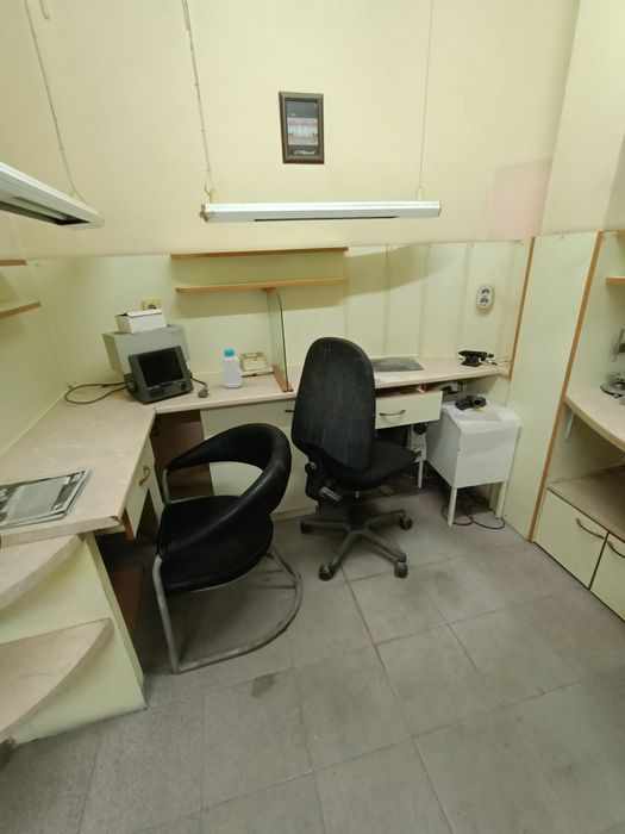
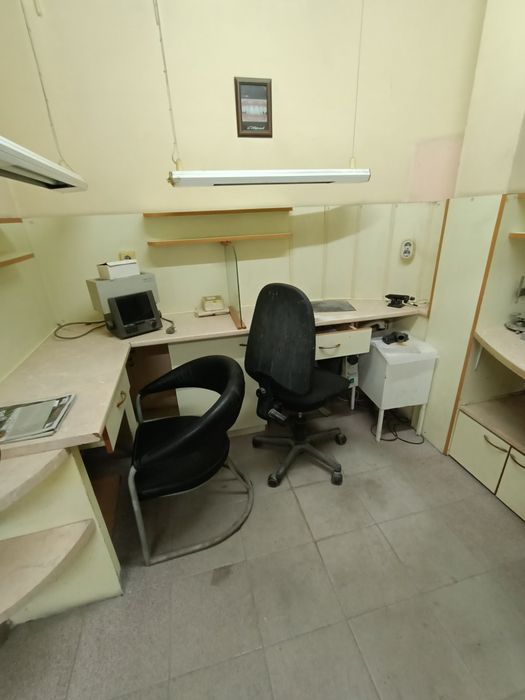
- bottle (231, 368)
